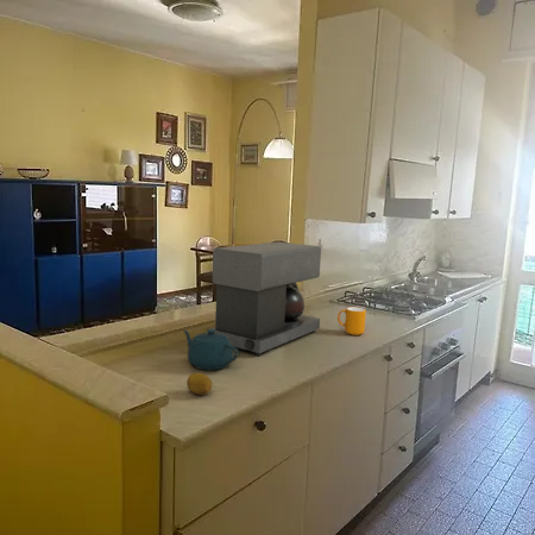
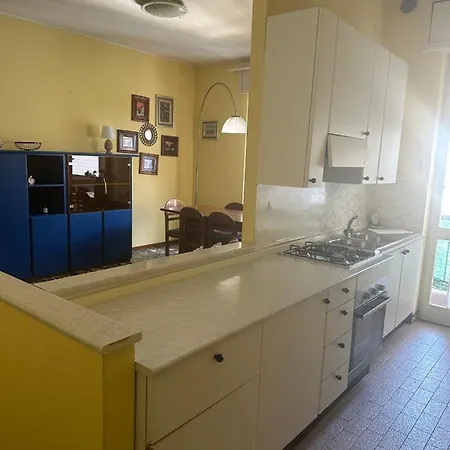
- coffee maker (269, 292)
- teapot (208, 347)
- fruit (199, 383)
- mug (351, 320)
